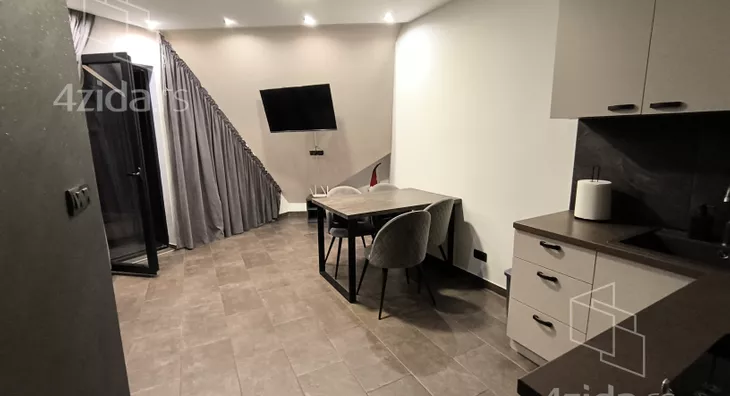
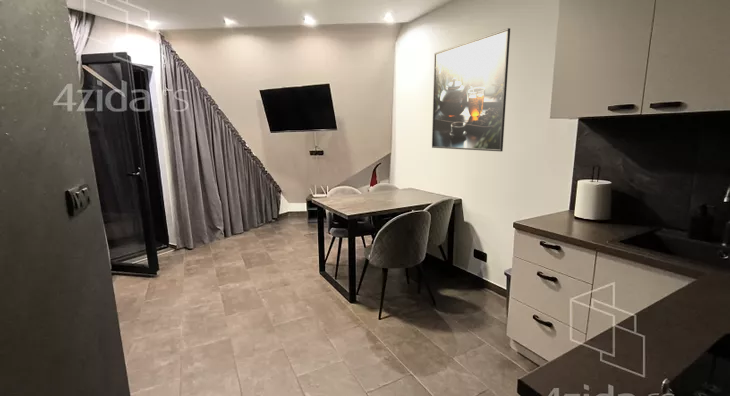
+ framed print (465, 97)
